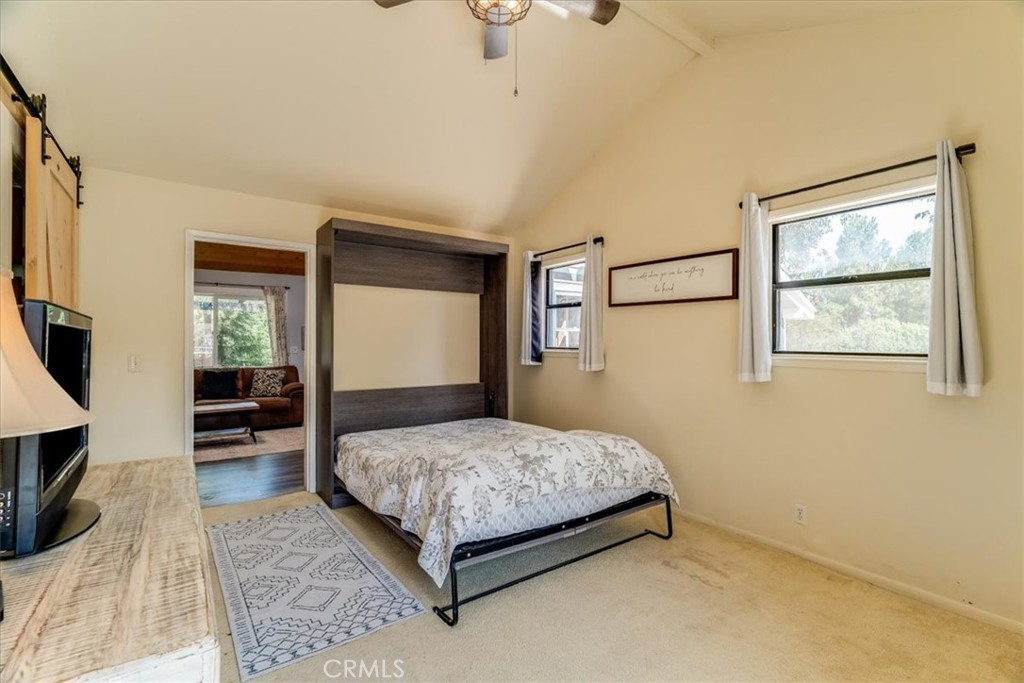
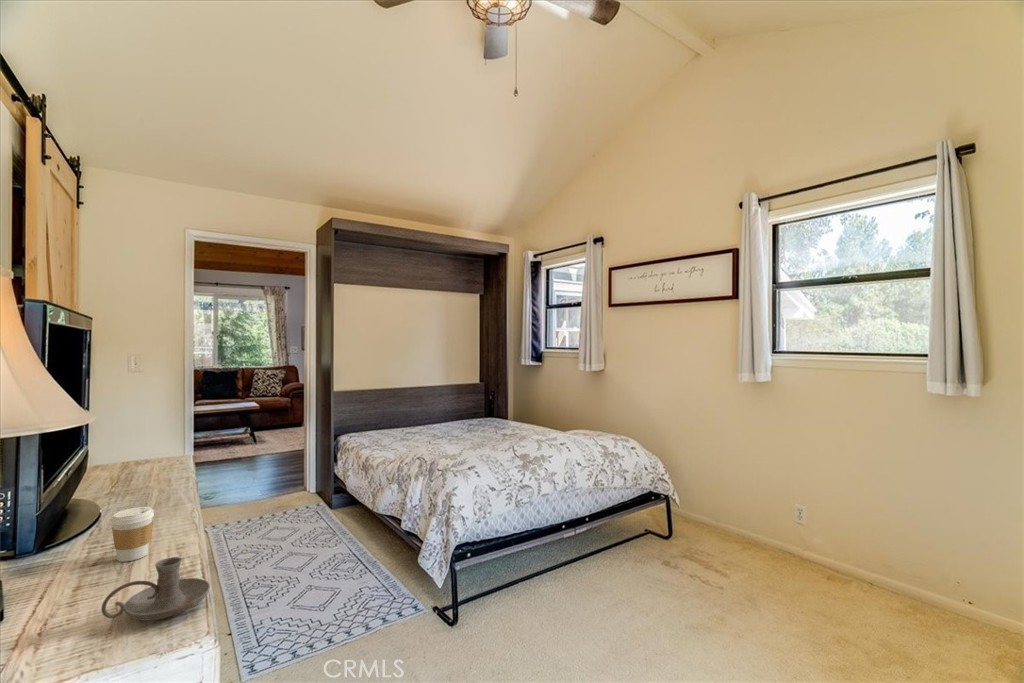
+ coffee cup (132, 533)
+ candle holder (158, 587)
